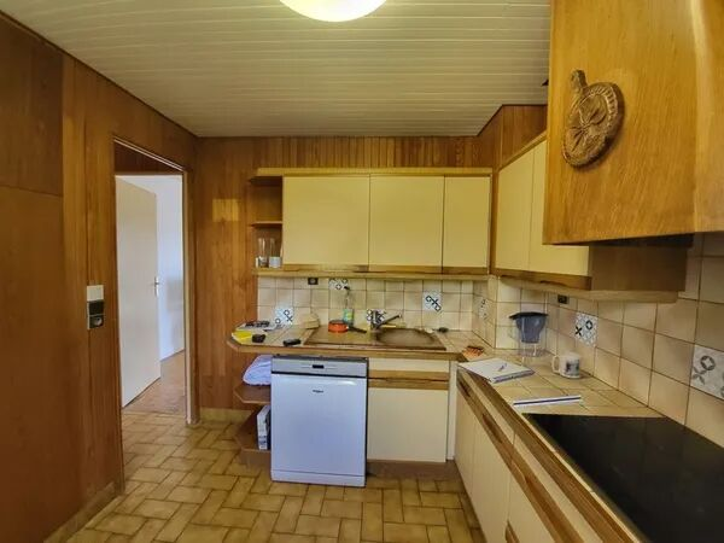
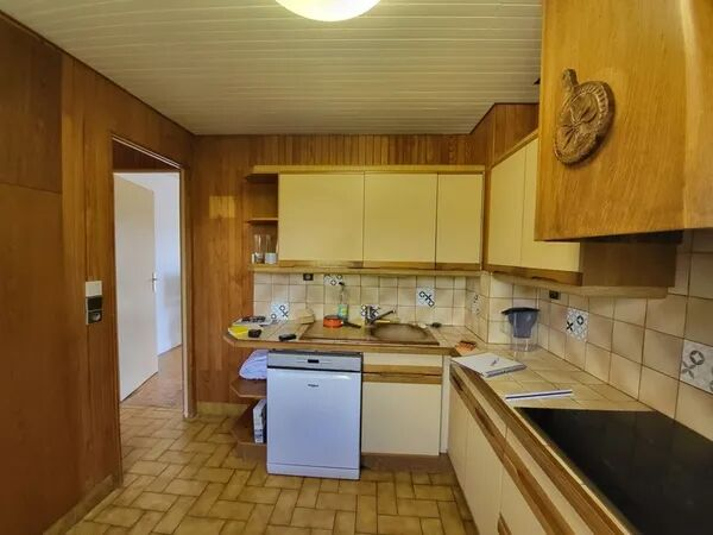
- mug (565, 364)
